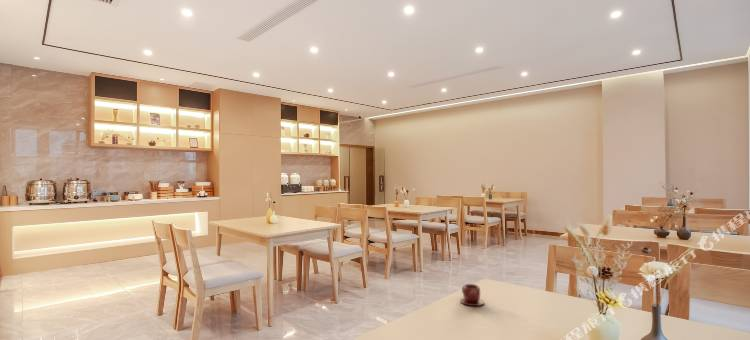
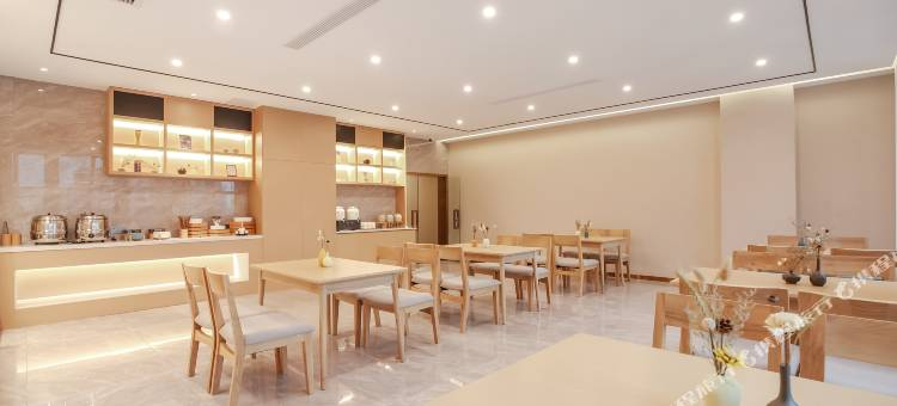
- teacup (471, 293)
